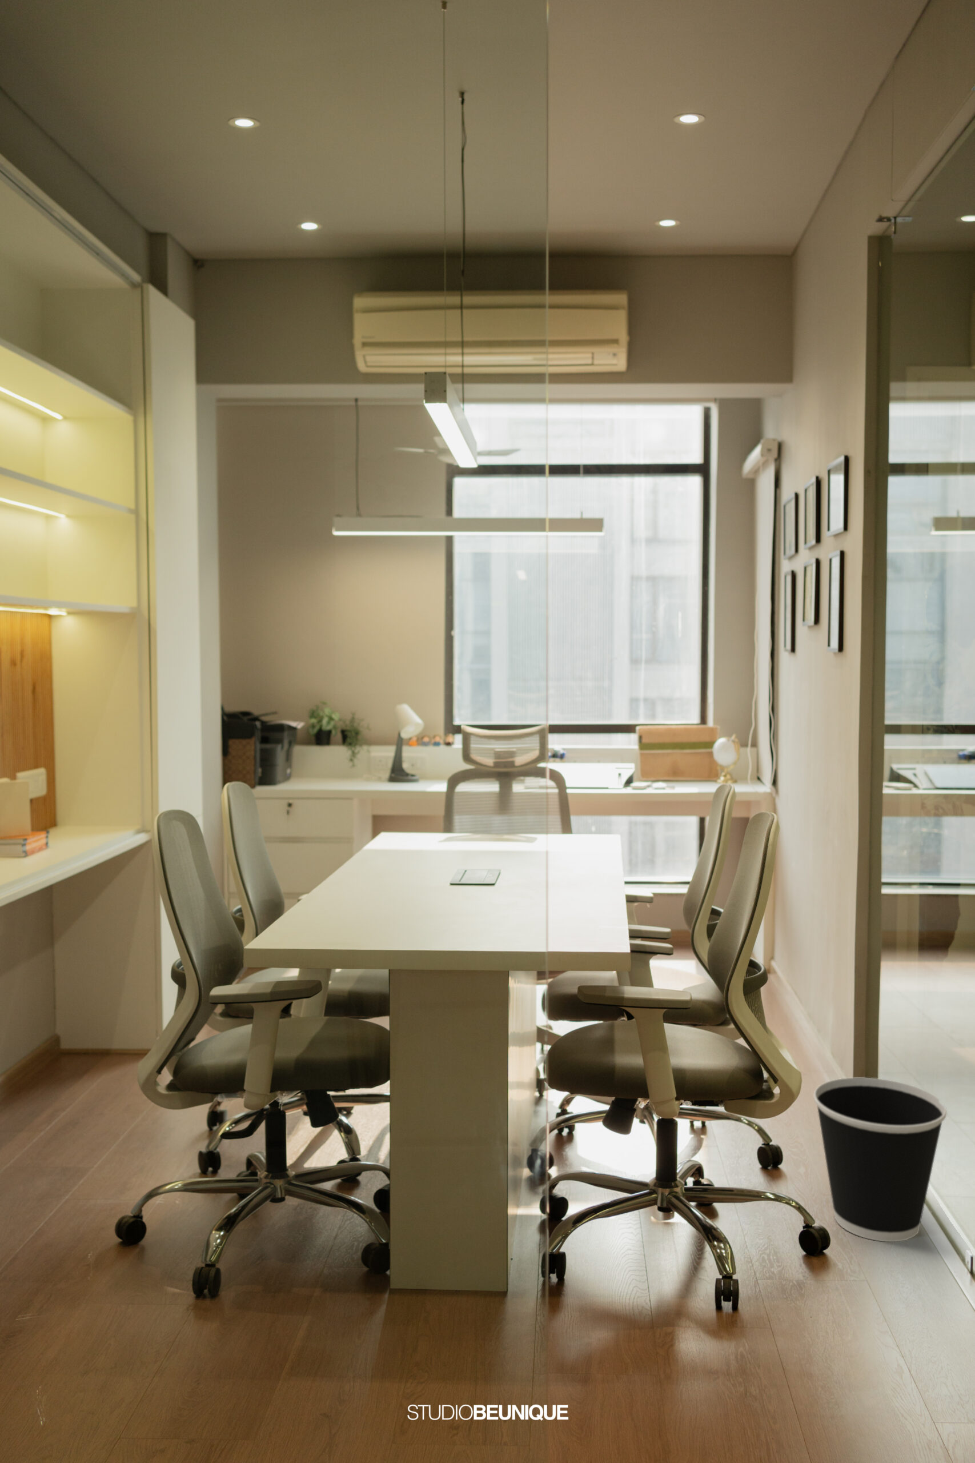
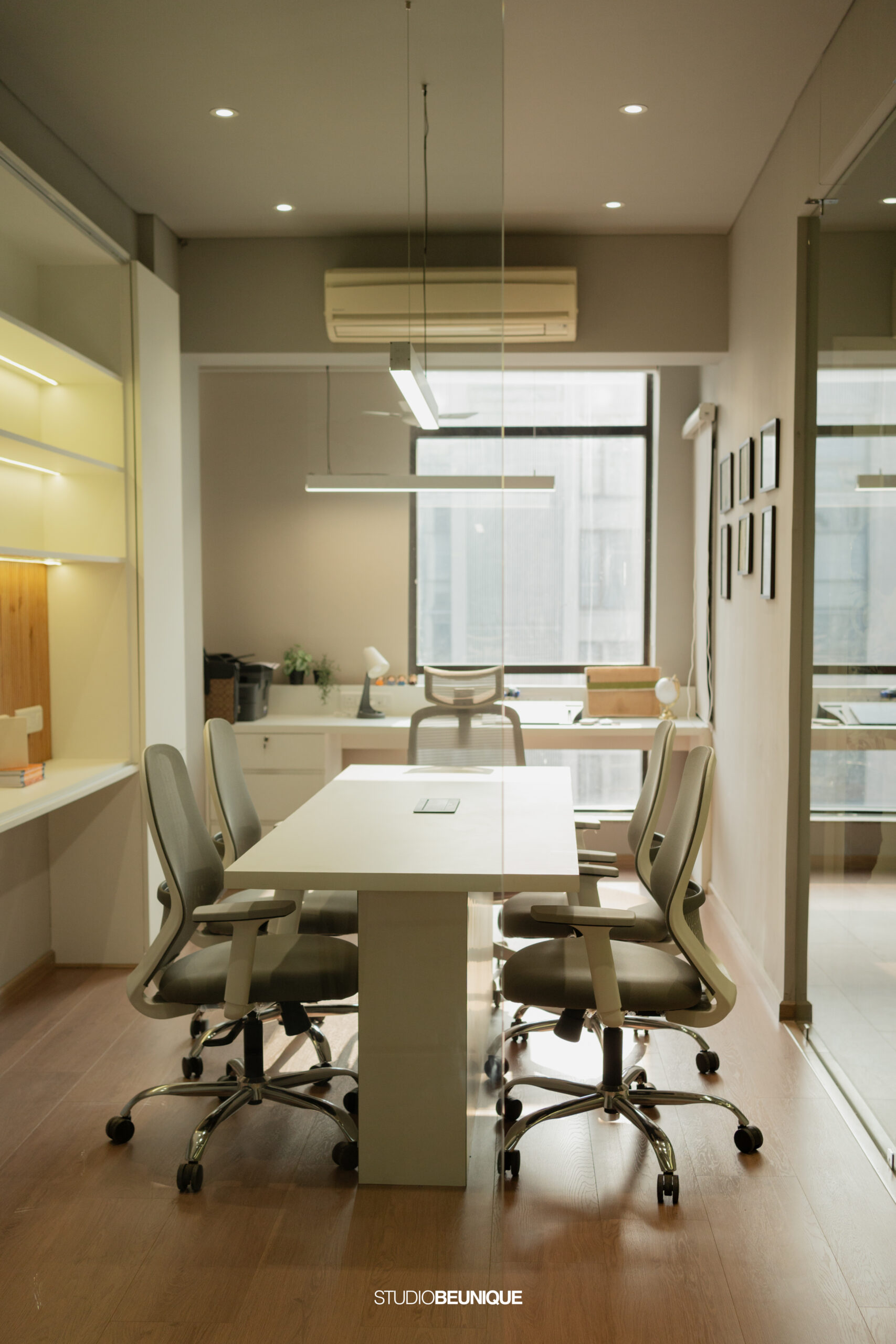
- wastebasket (877, 1160)
